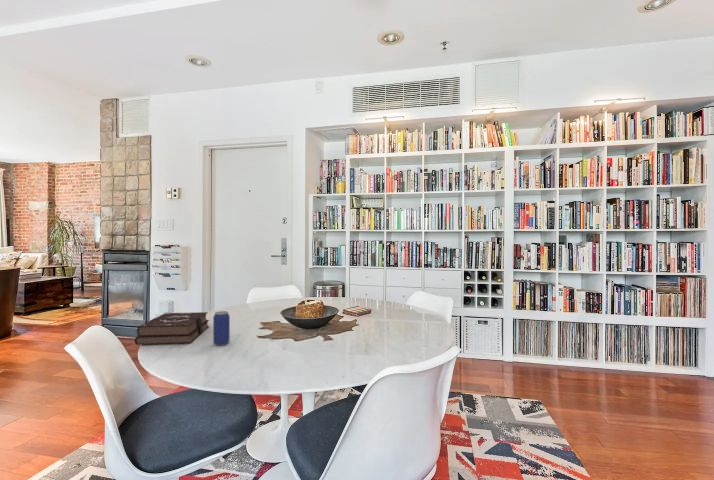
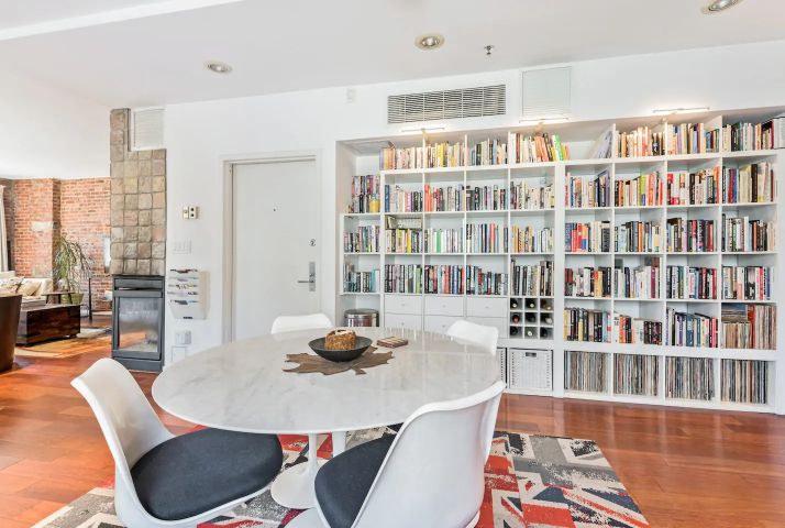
- beverage can (221, 328)
- hardback book (175, 326)
